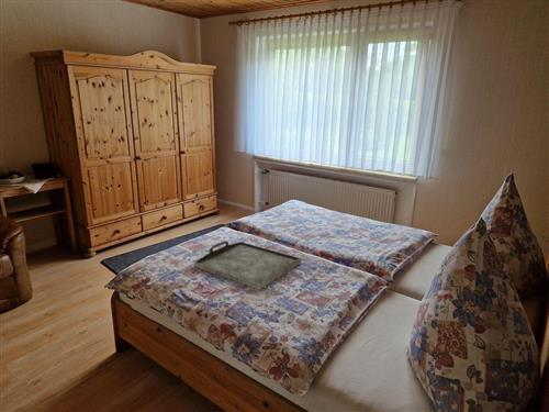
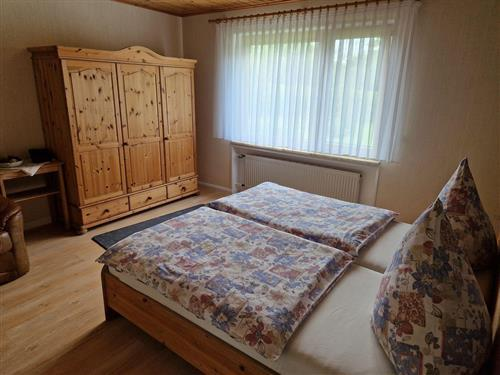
- serving tray (248, 258)
